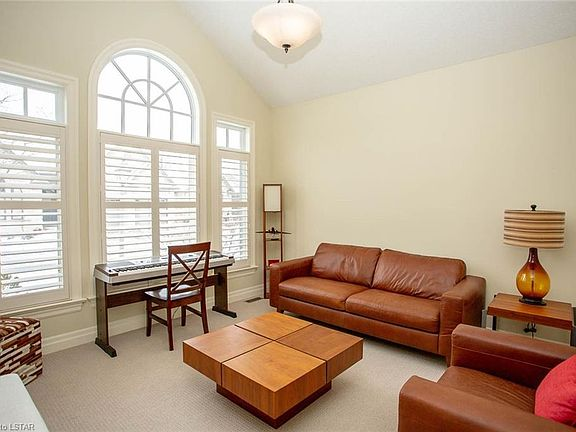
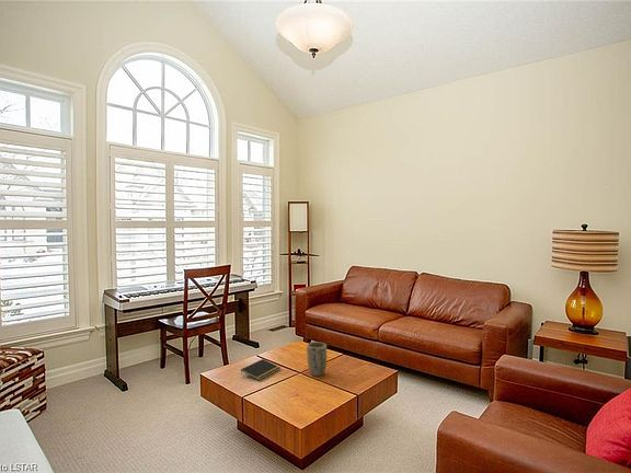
+ notepad (261, 369)
+ plant pot (317, 359)
